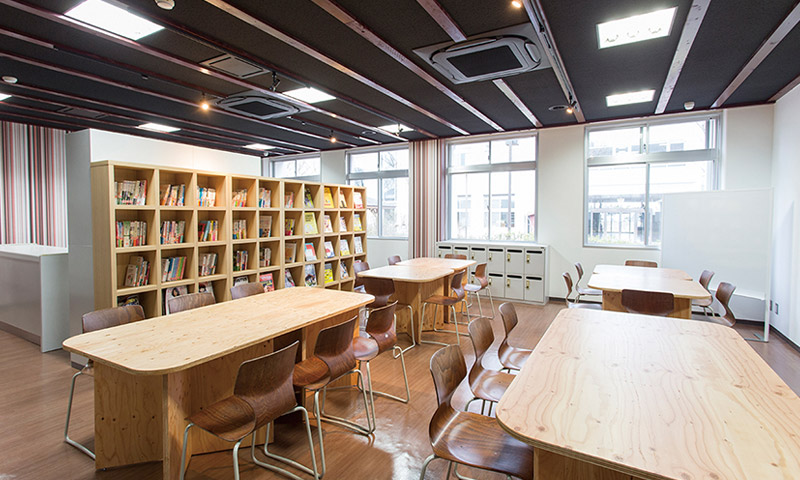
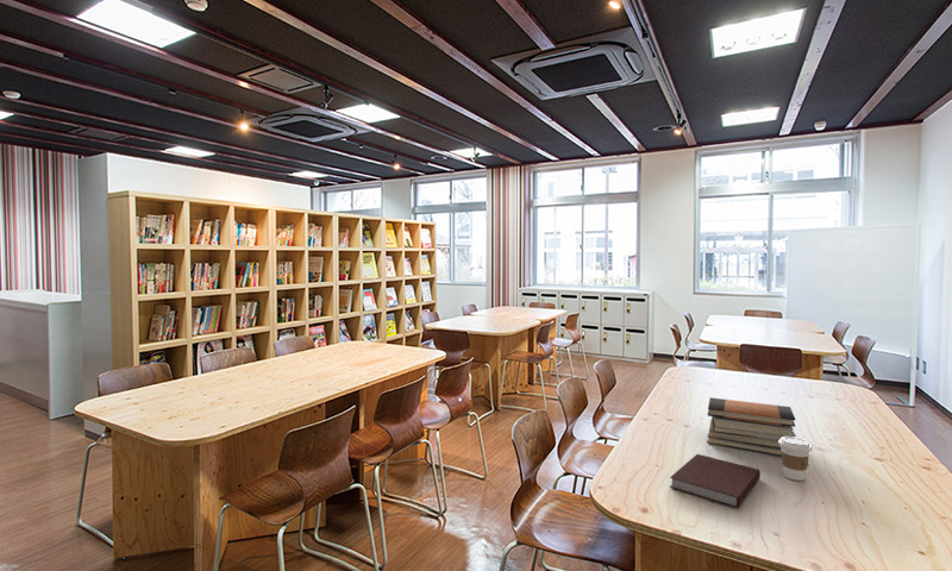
+ notebook (715, 478)
+ book stack (749, 425)
+ coffee cup (794, 458)
